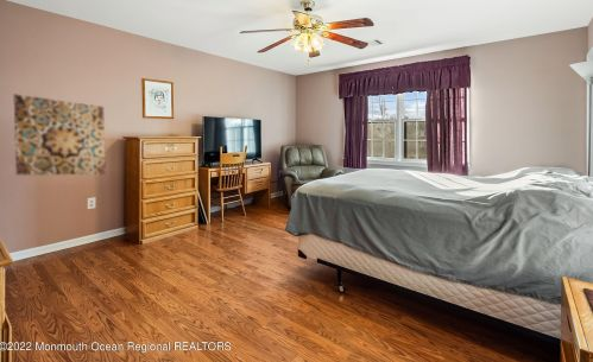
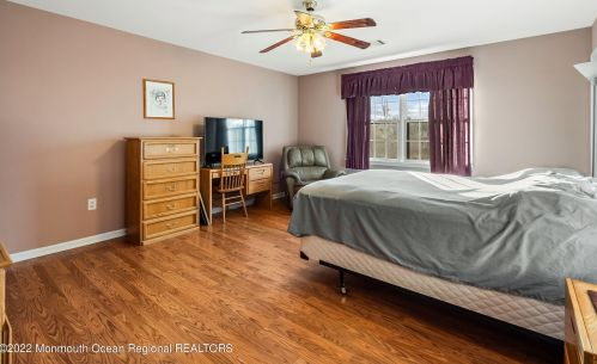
- wall art (63, 138)
